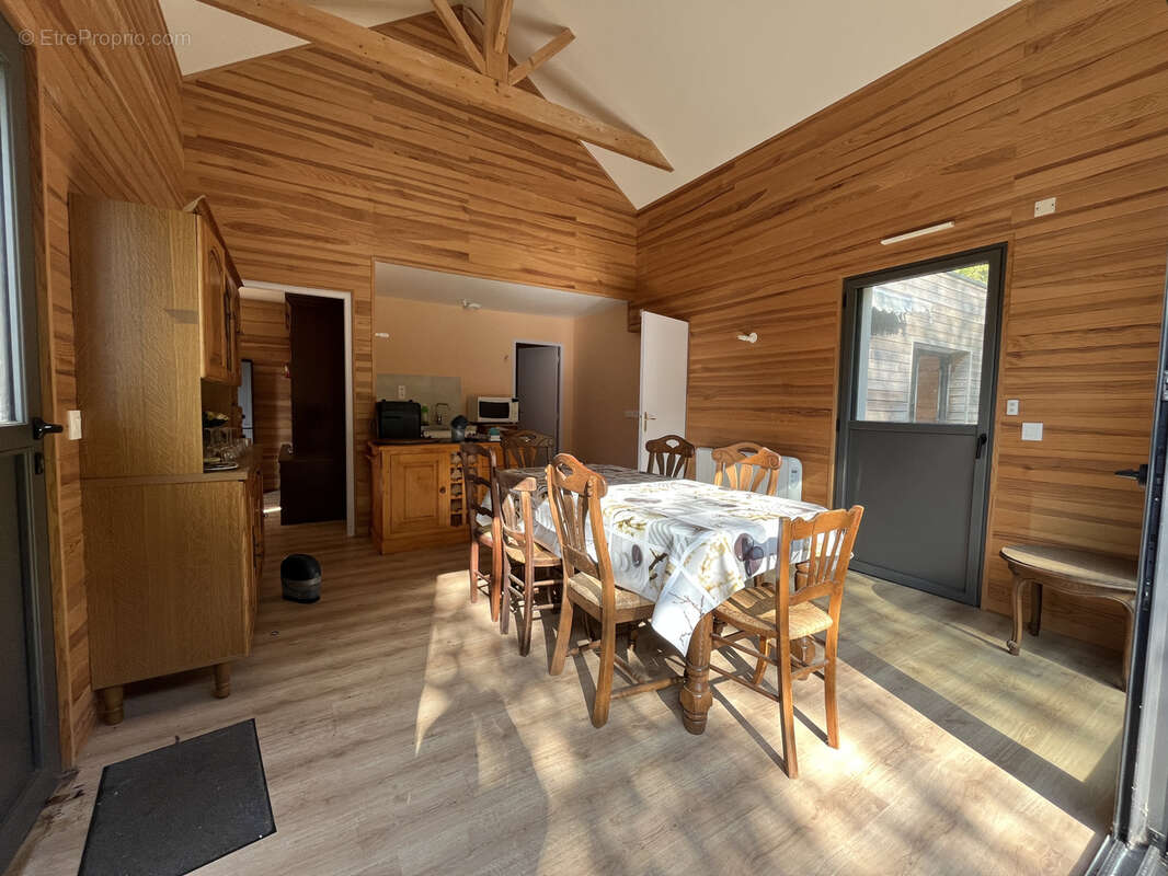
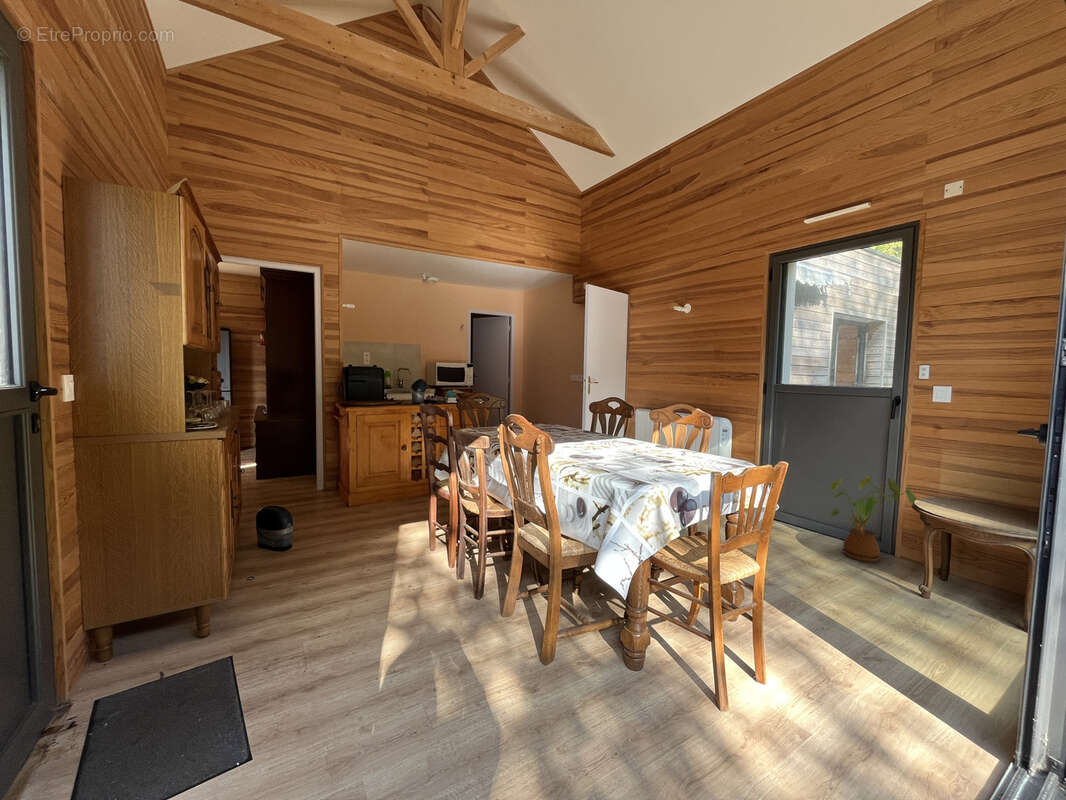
+ house plant (867, 518)
